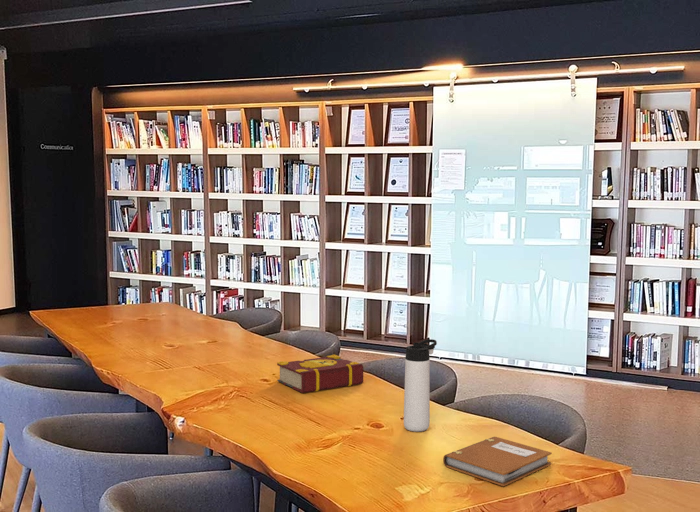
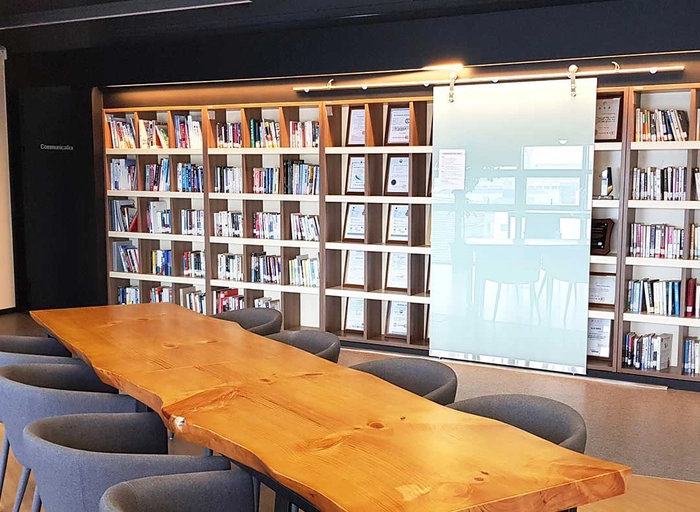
- notebook (498, 458)
- thermos bottle (421, 384)
- book (321, 372)
